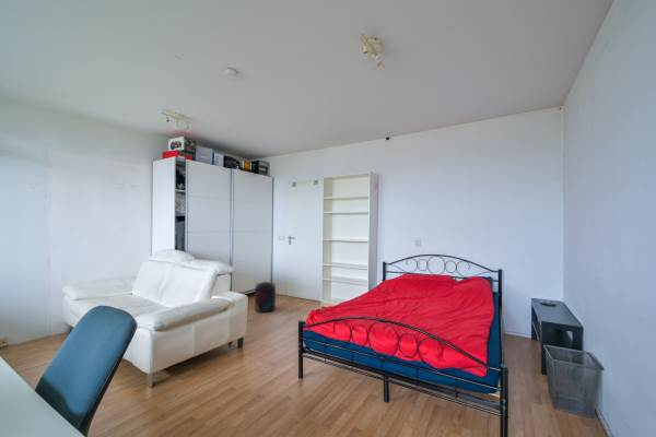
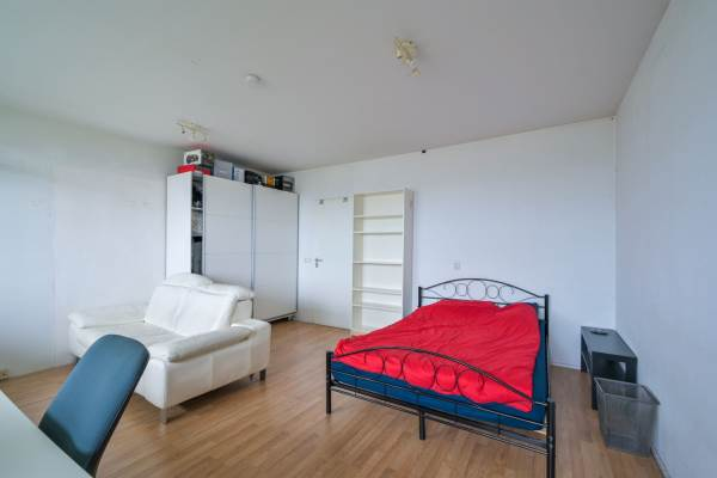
- supplement container (265, 296)
